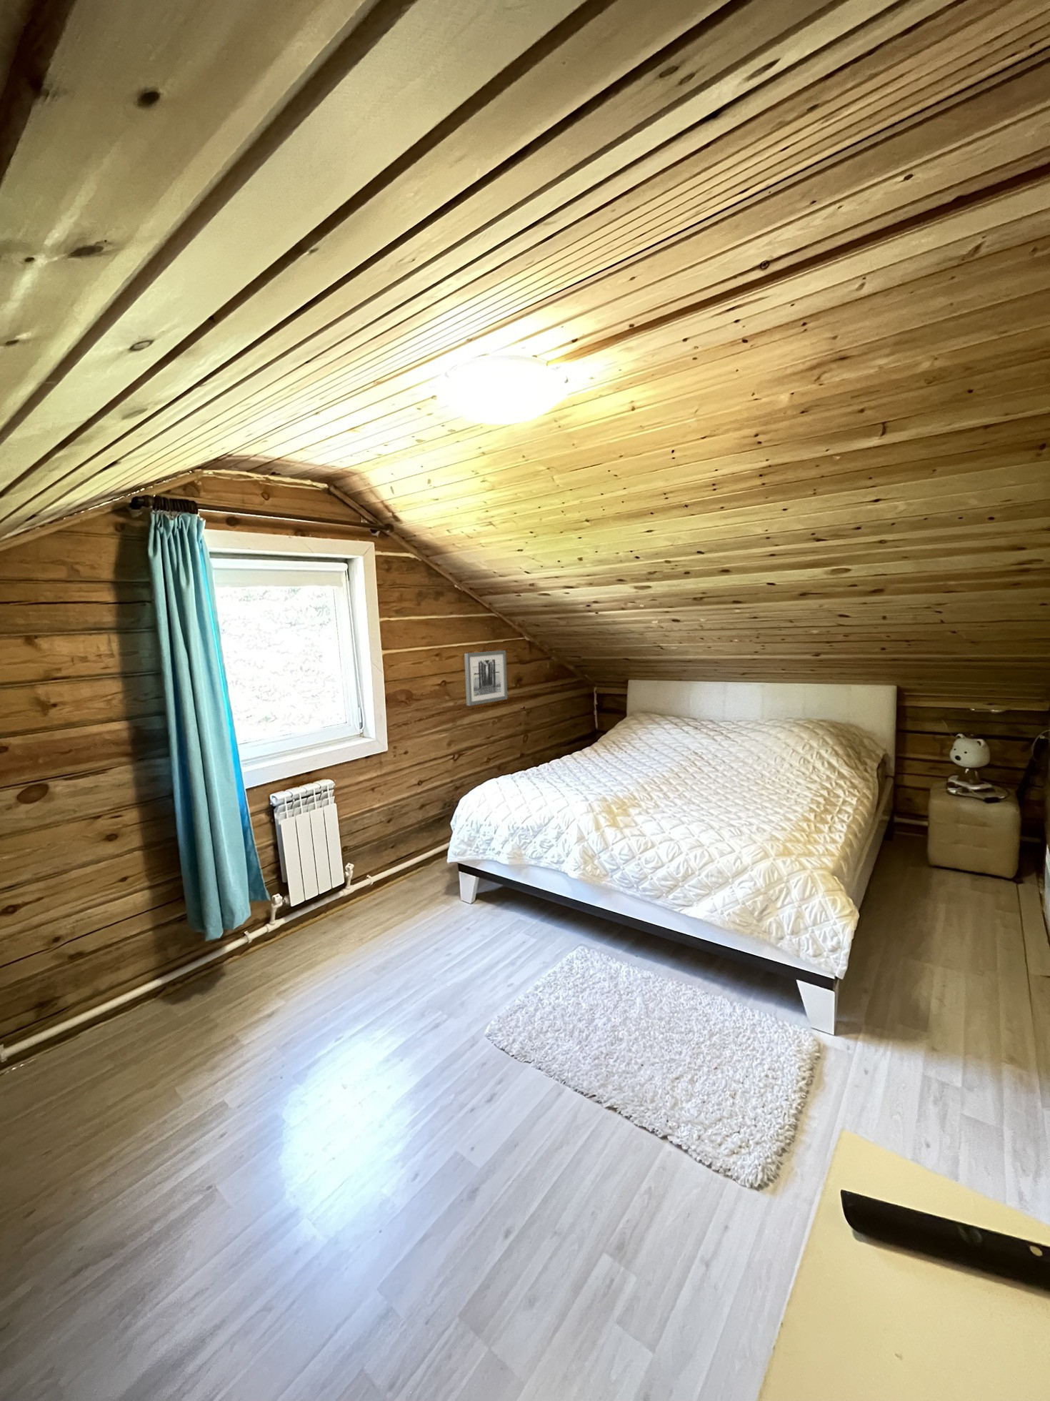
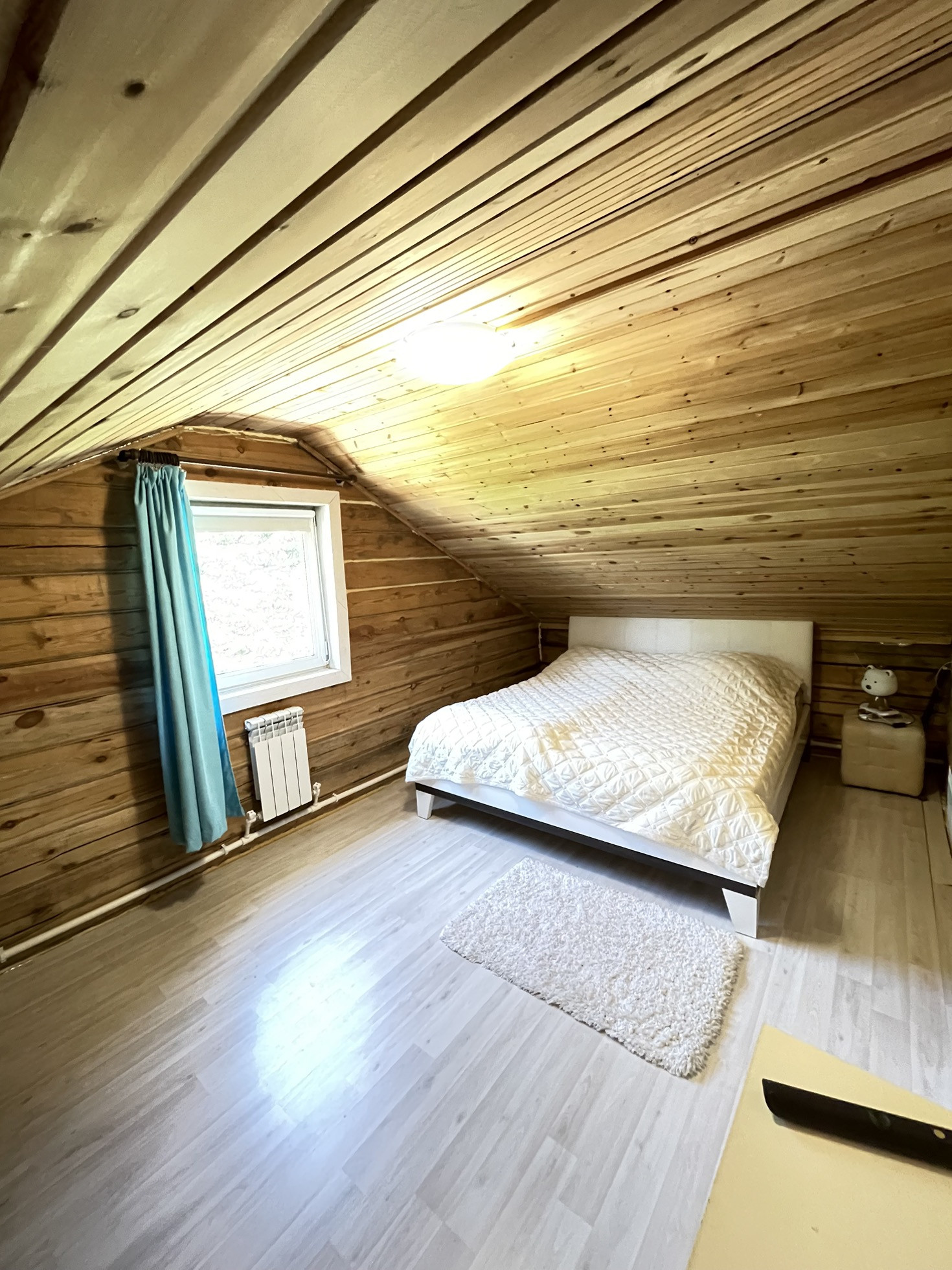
- wall art (486, 677)
